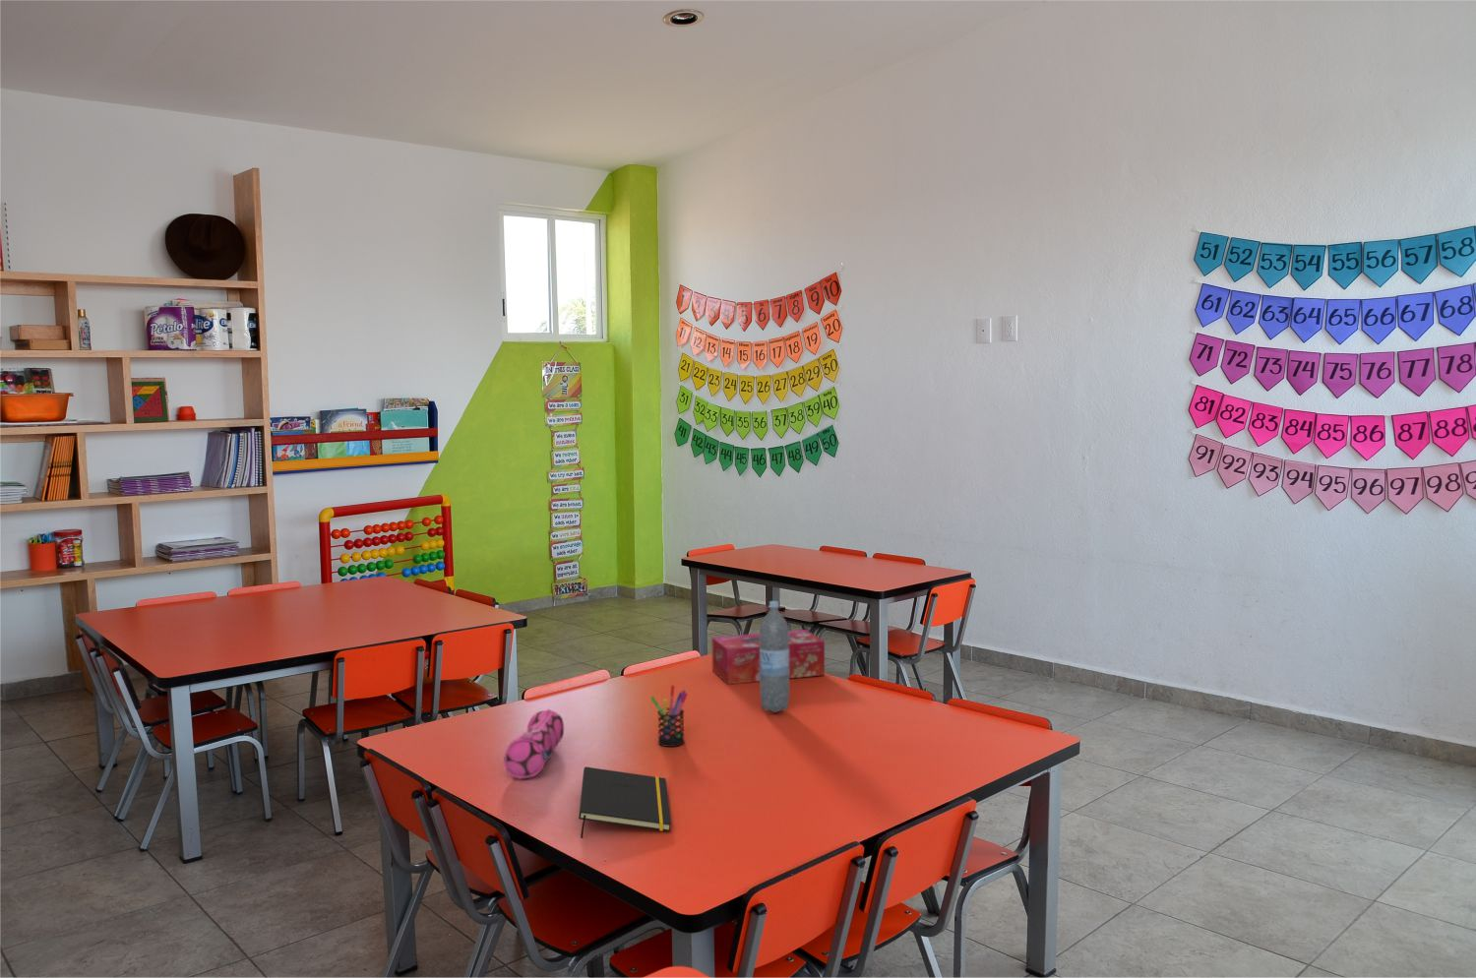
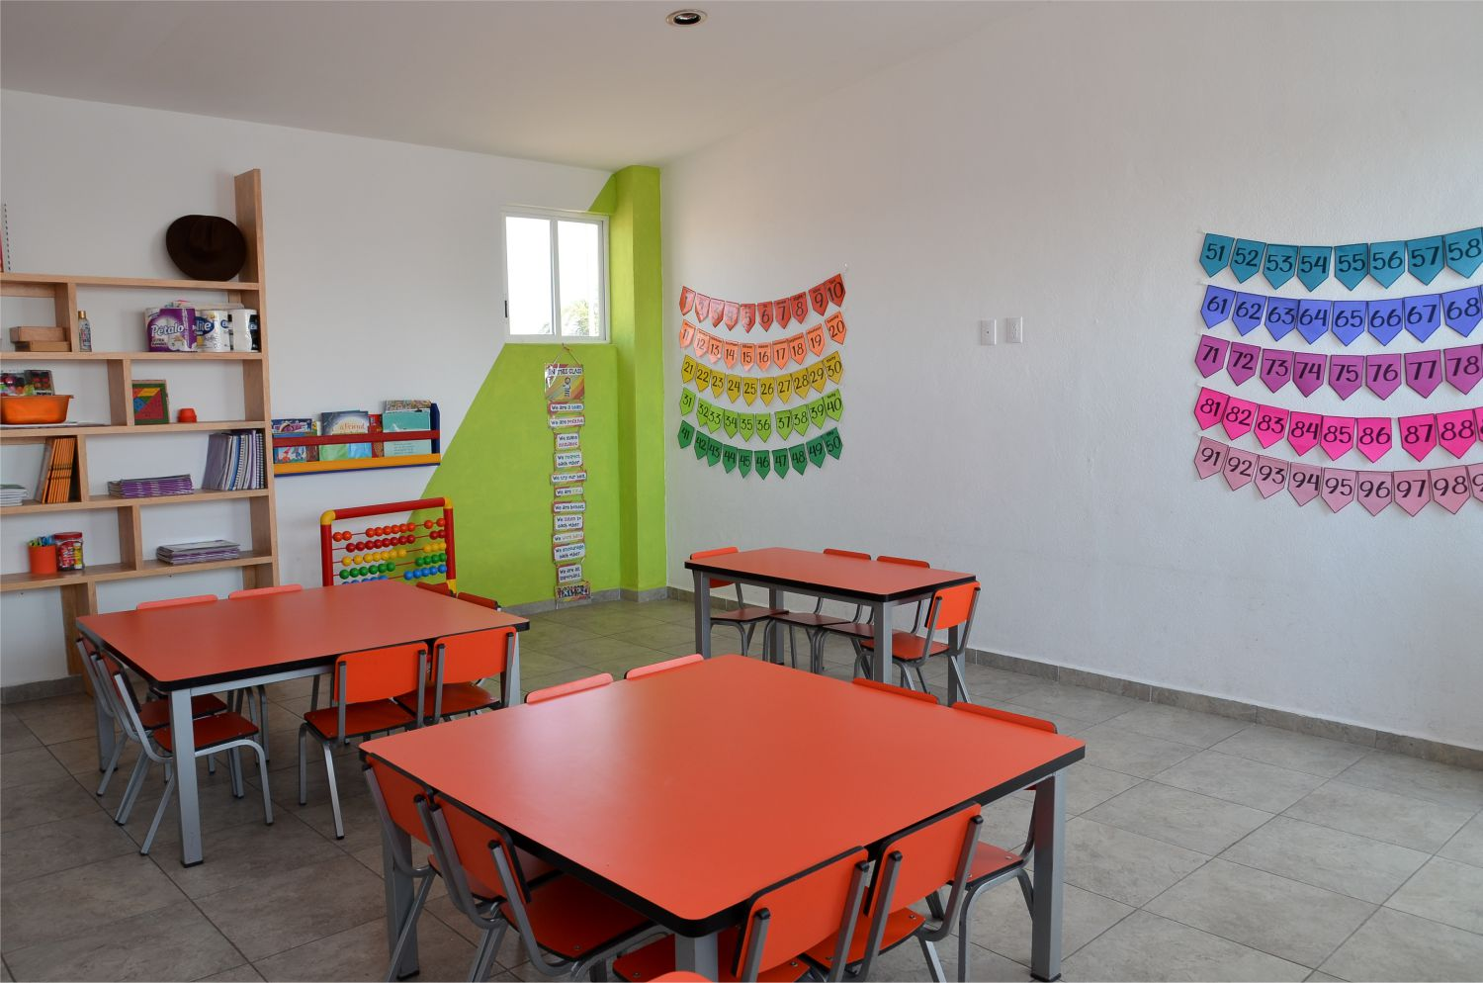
- water bottle (774, 656)
- pen holder (668, 714)
- pencil case (536, 740)
- notepad (624, 797)
- tissue box (759, 655)
